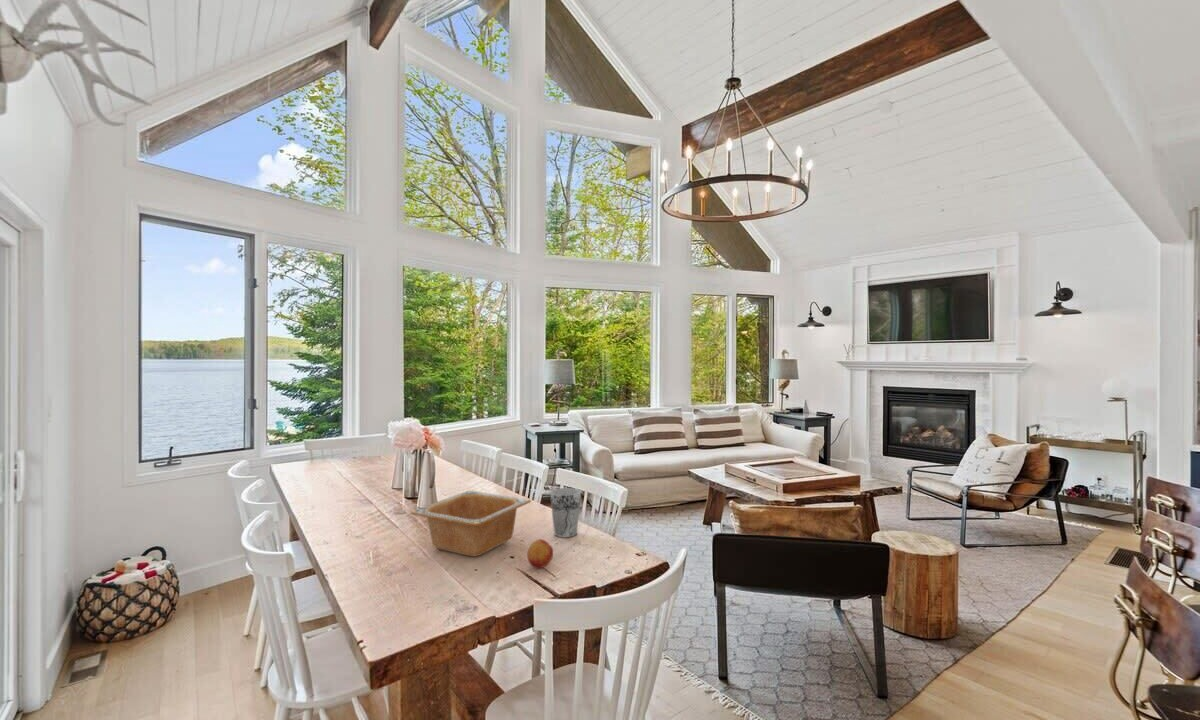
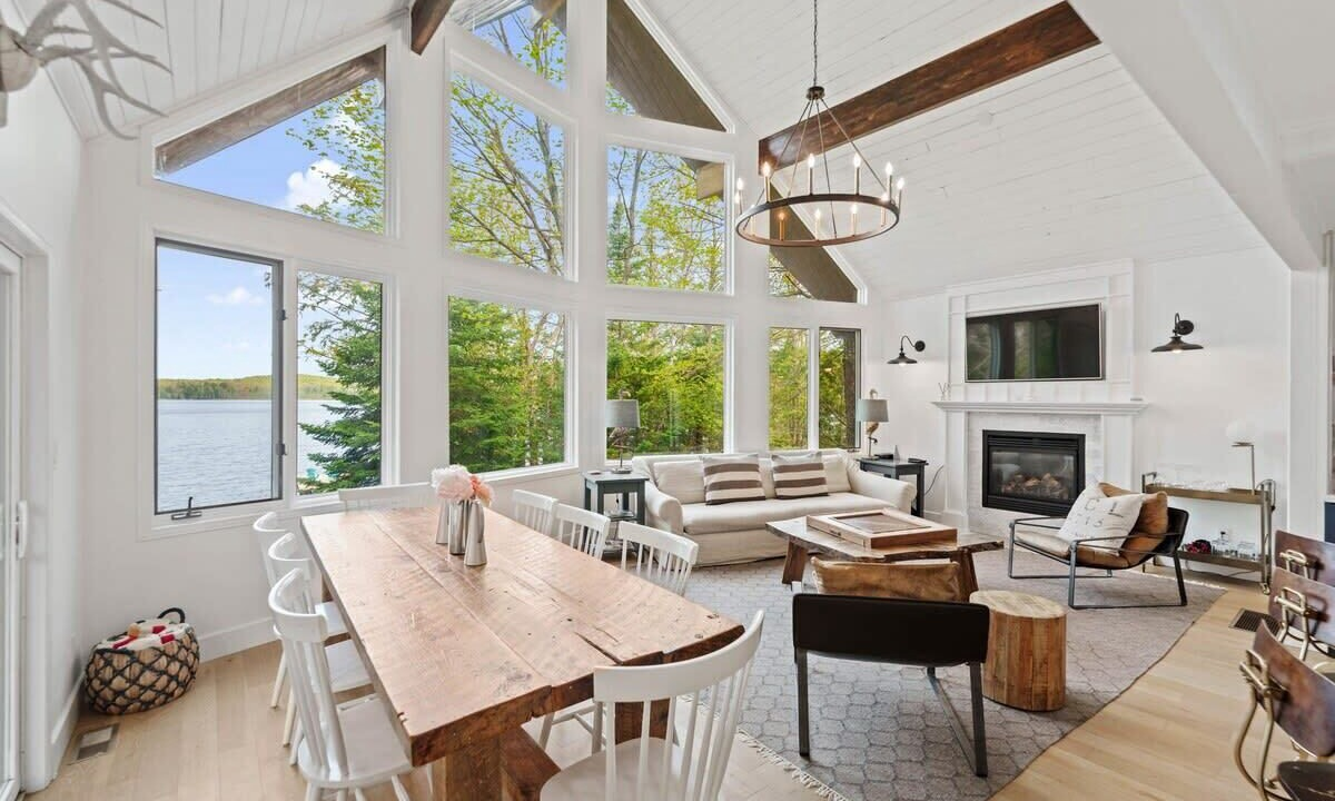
- serving bowl (472, 524)
- fruit (540, 553)
- cup (565, 512)
